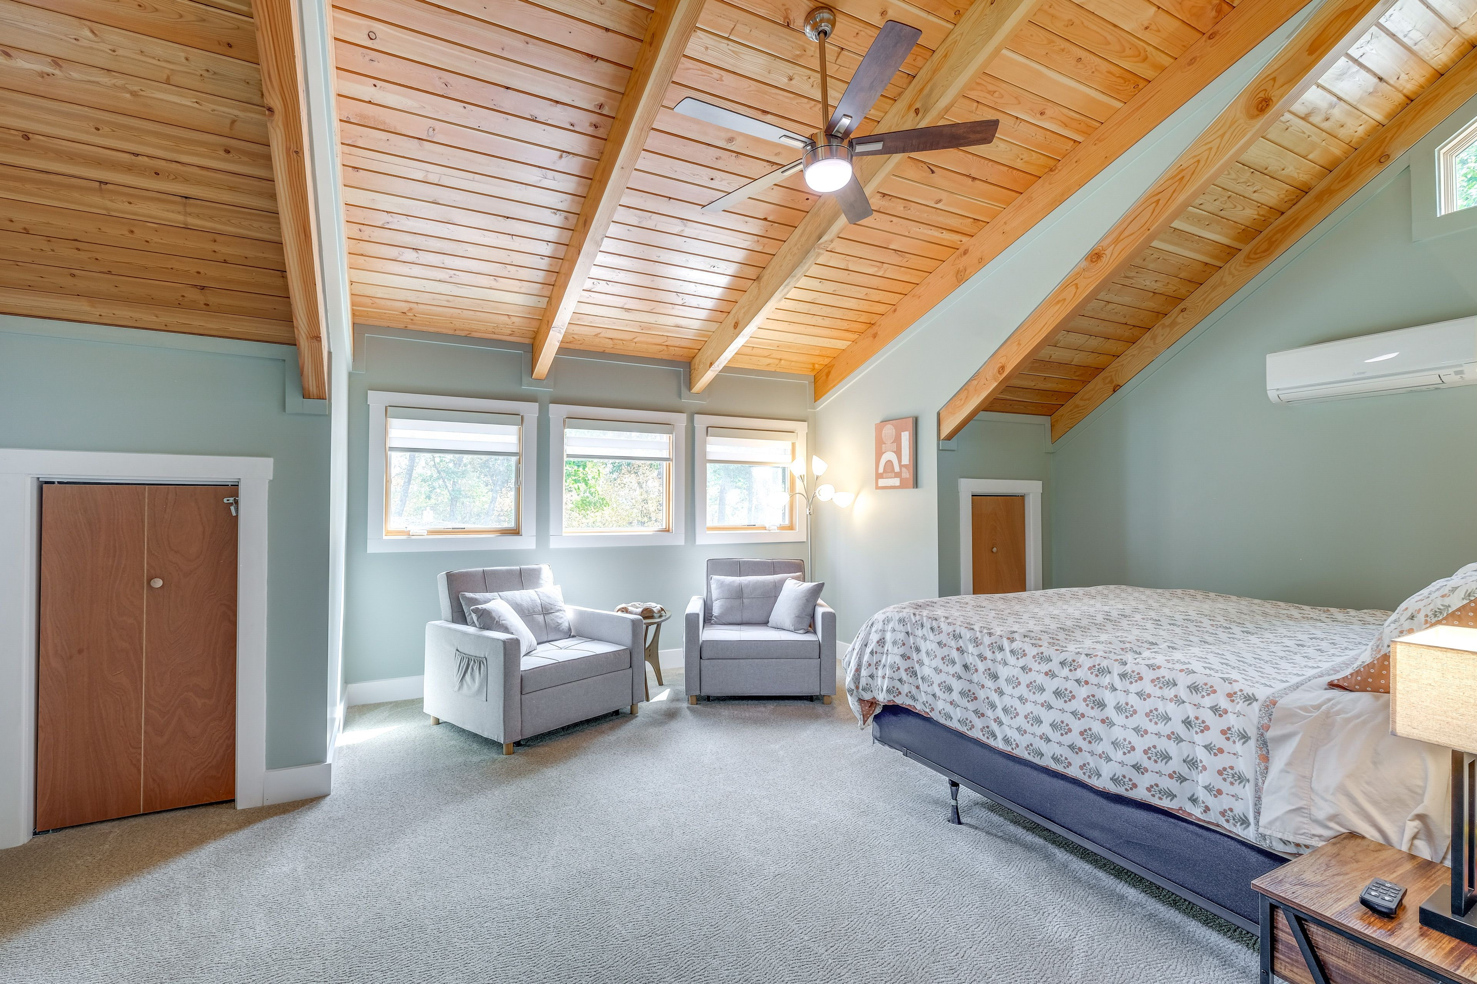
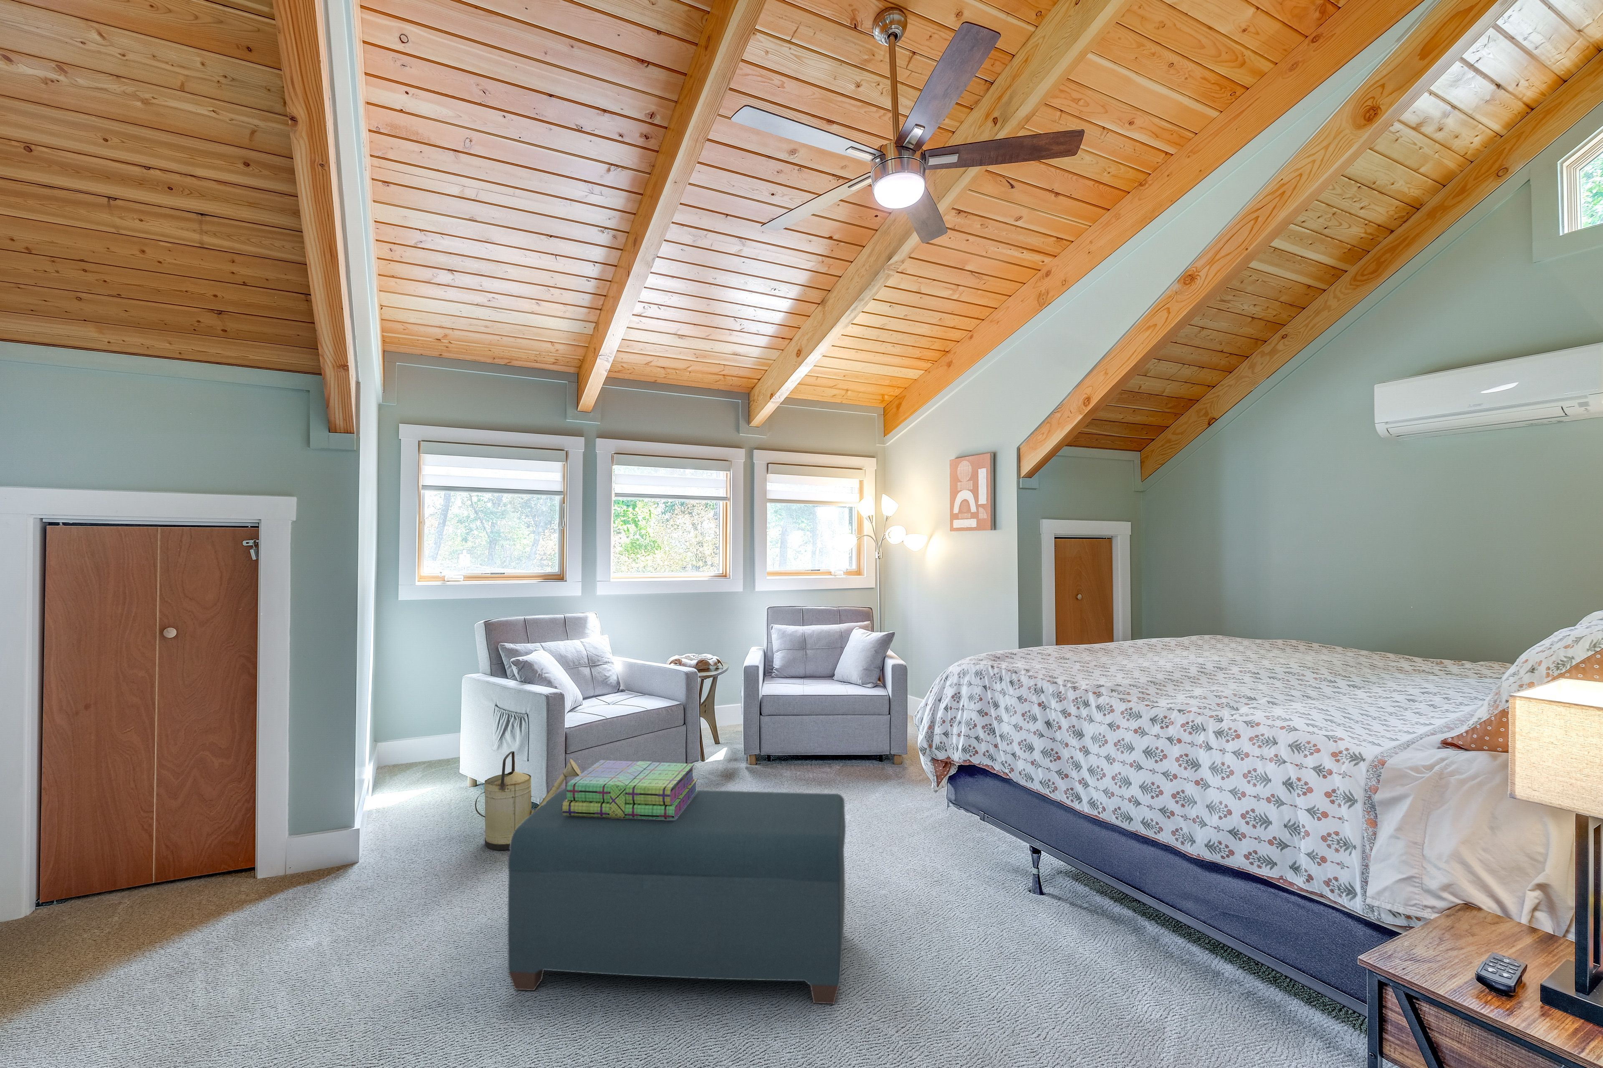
+ watering can (528, 796)
+ bench (687, 882)
+ stack of books (633, 788)
